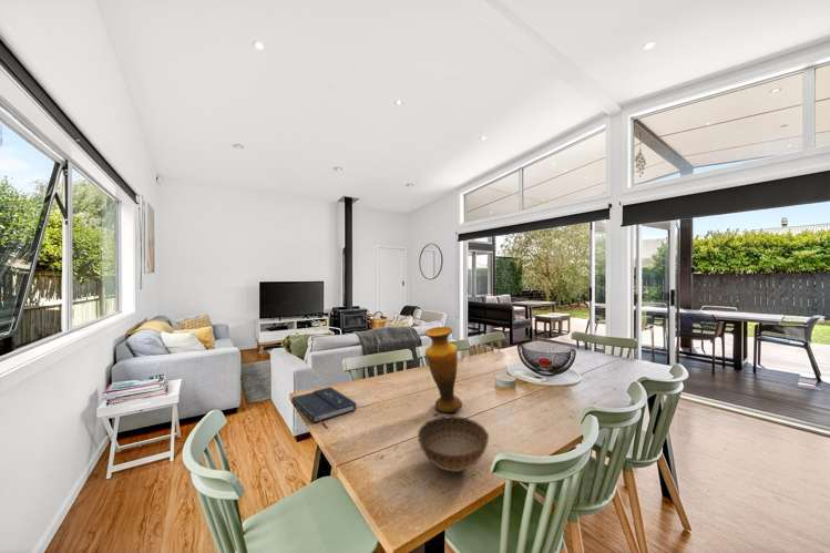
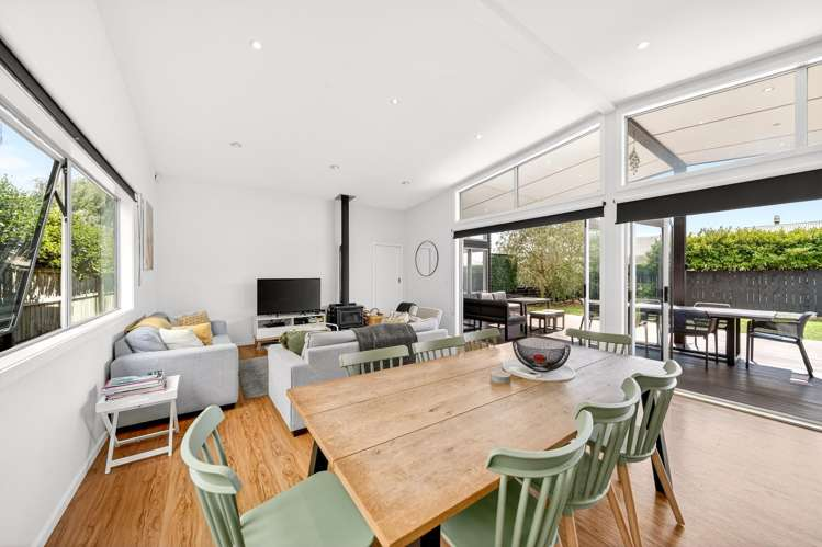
- book (327, 406)
- vase (443, 368)
- bowl (452, 448)
